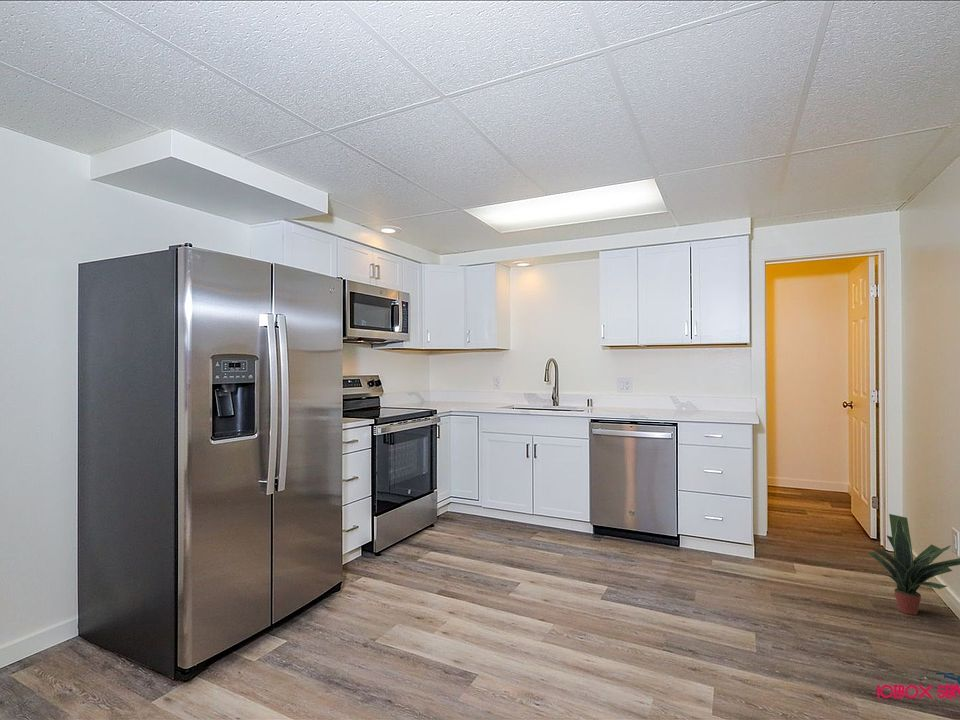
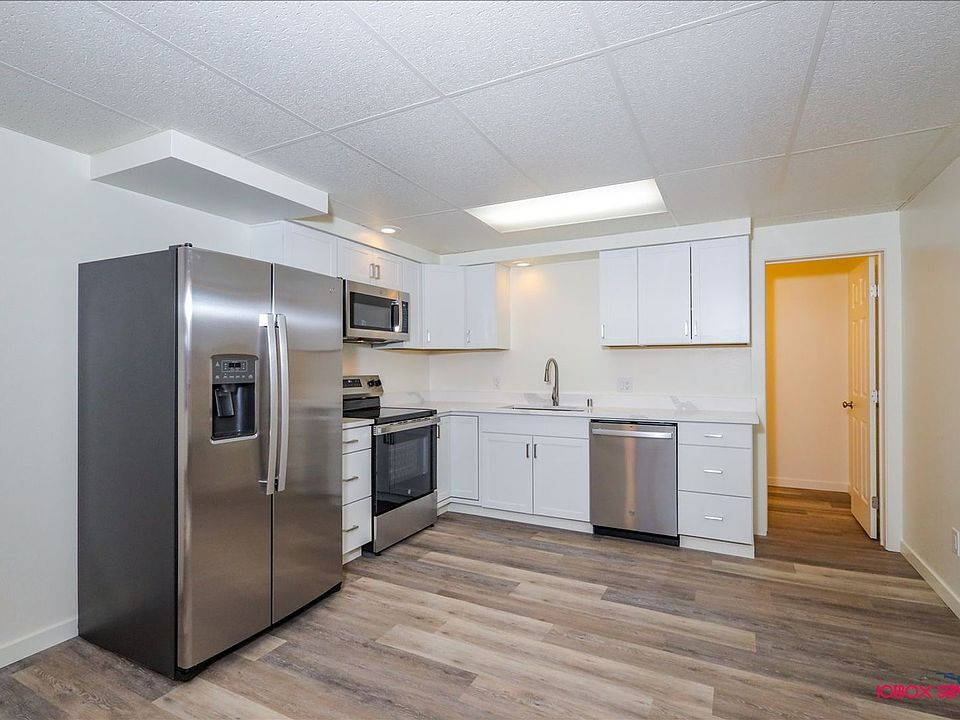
- potted plant (908, 567)
